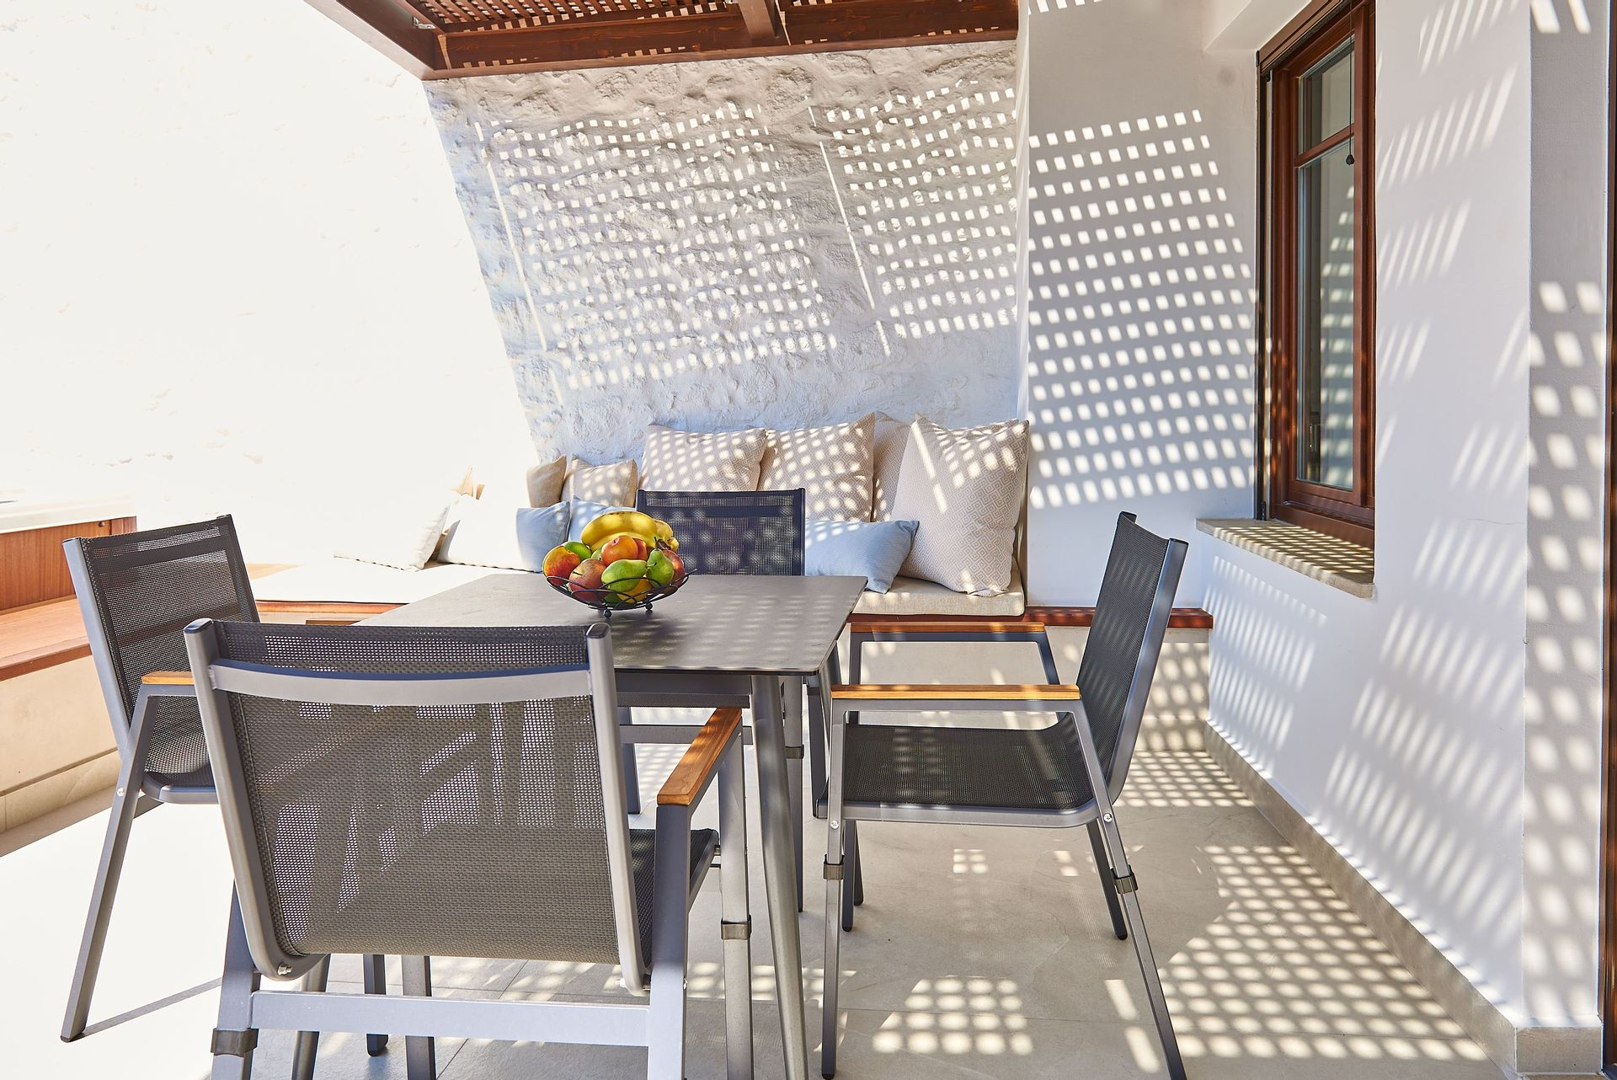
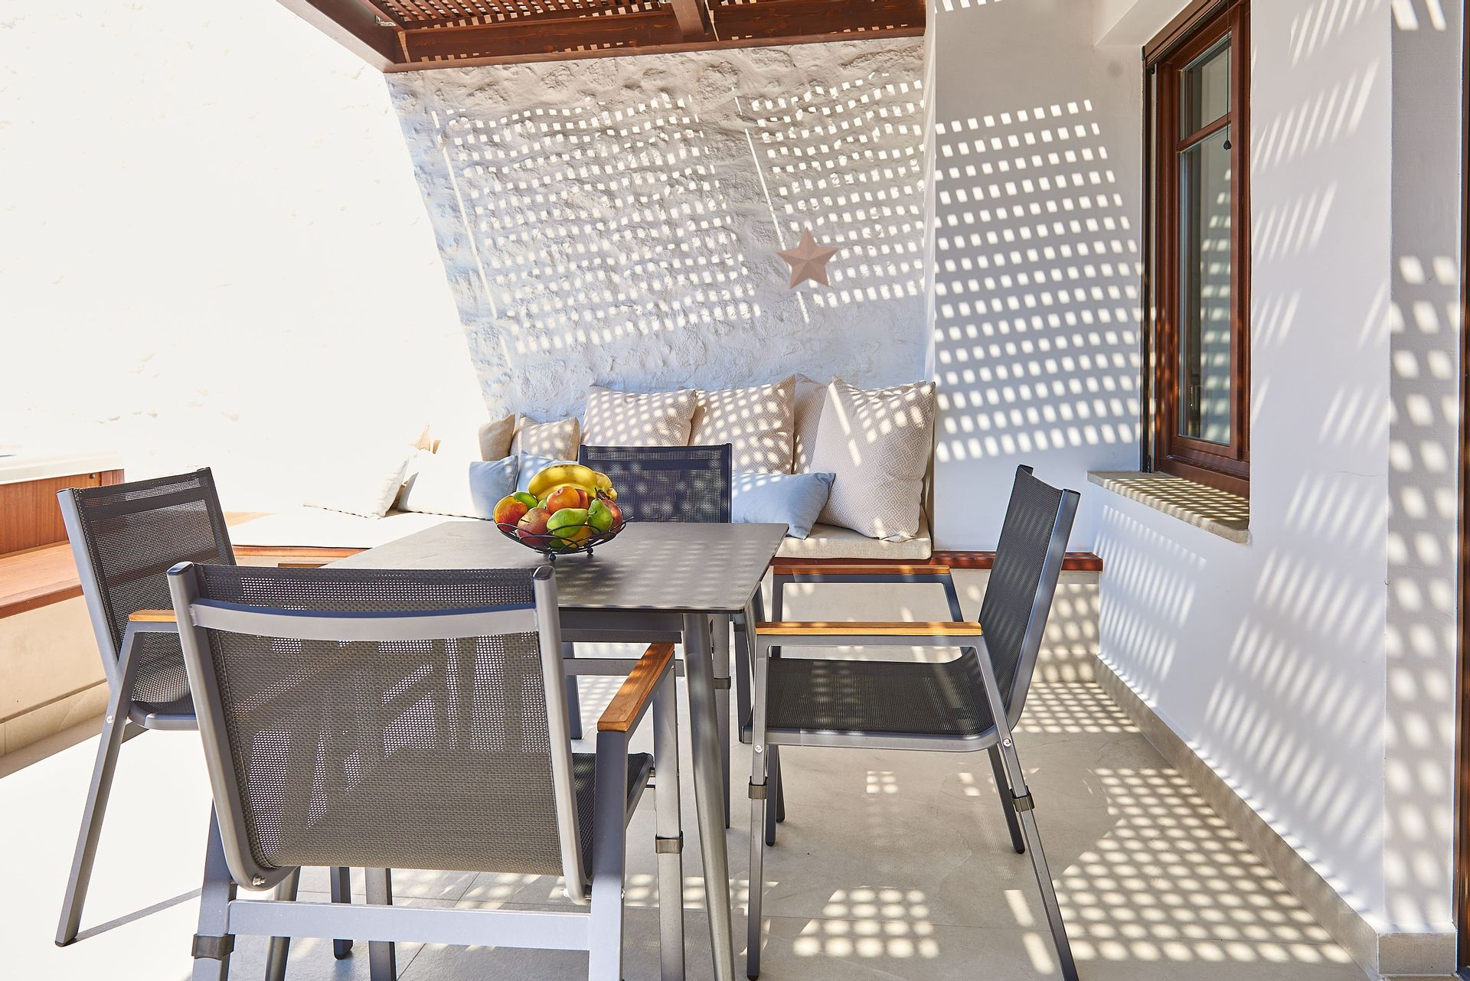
+ decorative star (807, 257)
